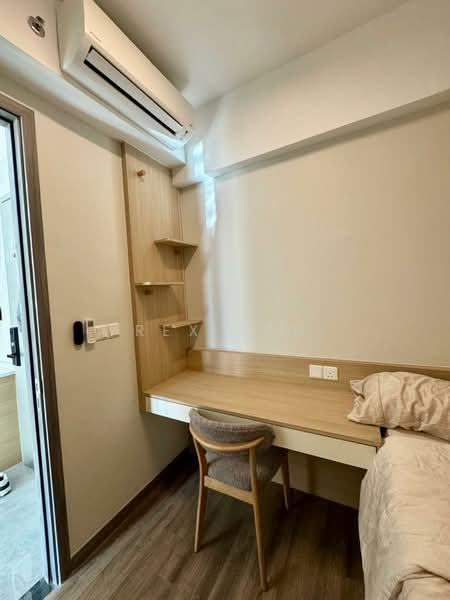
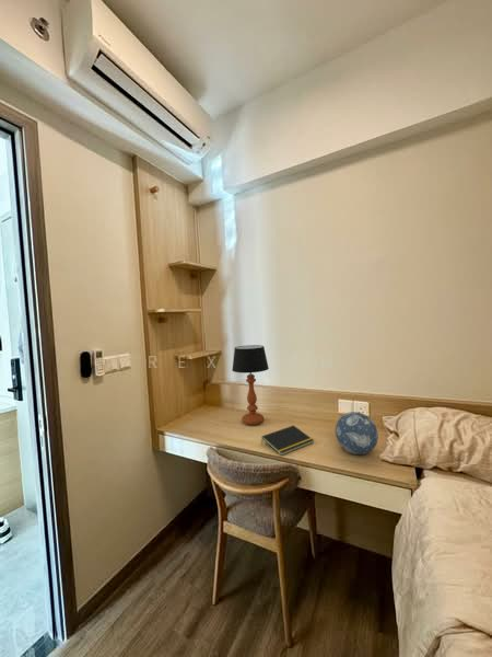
+ table lamp (250, 384)
+ notepad (288, 439)
+ decorative ball (355, 433)
